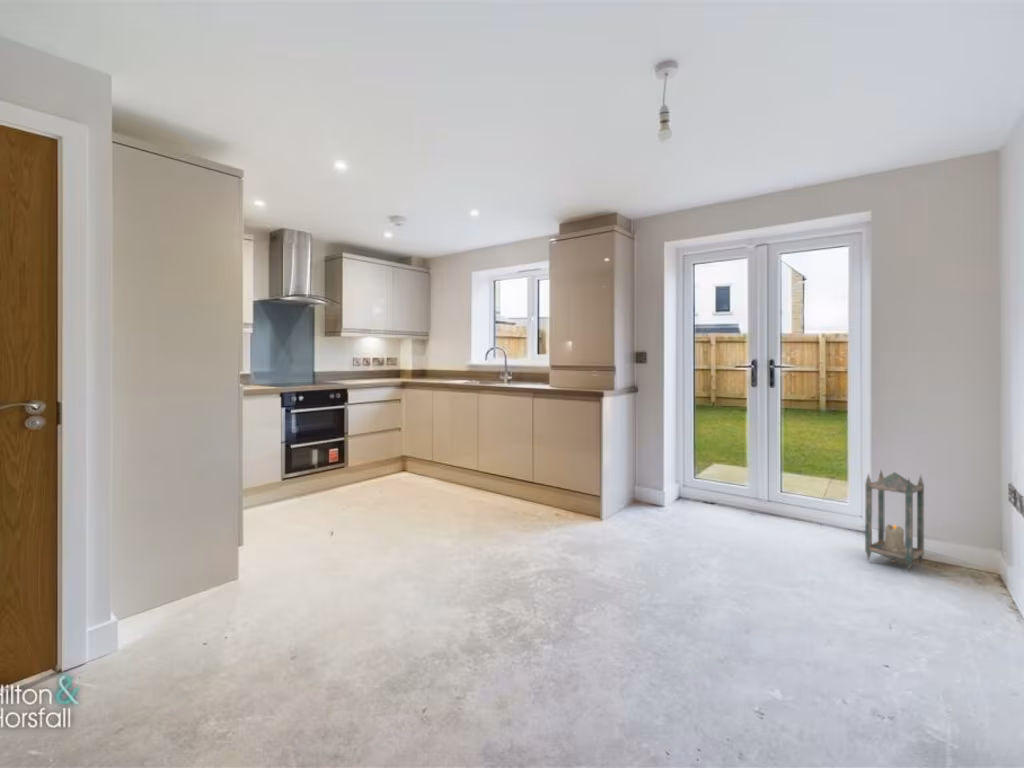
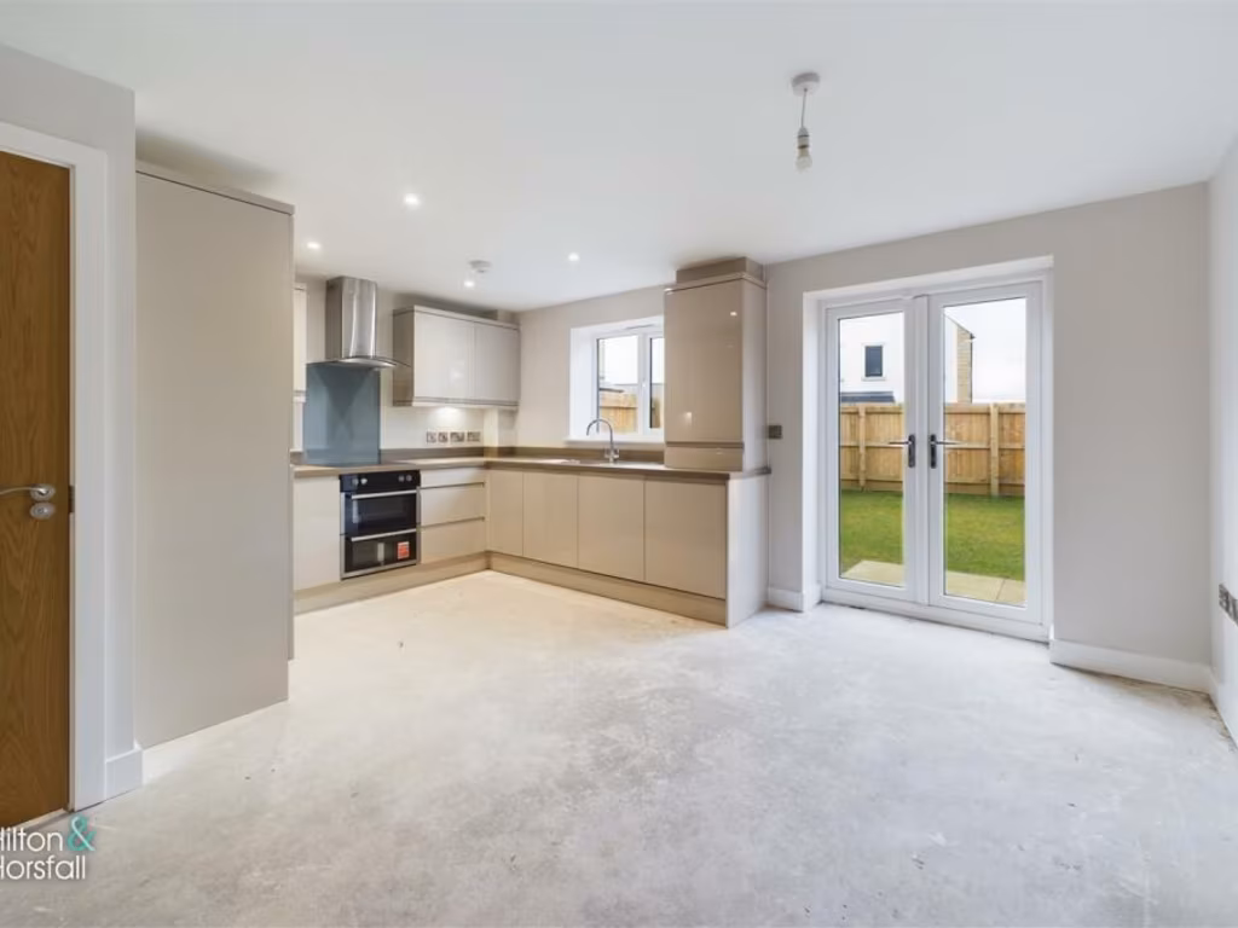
- lantern (894, 524)
